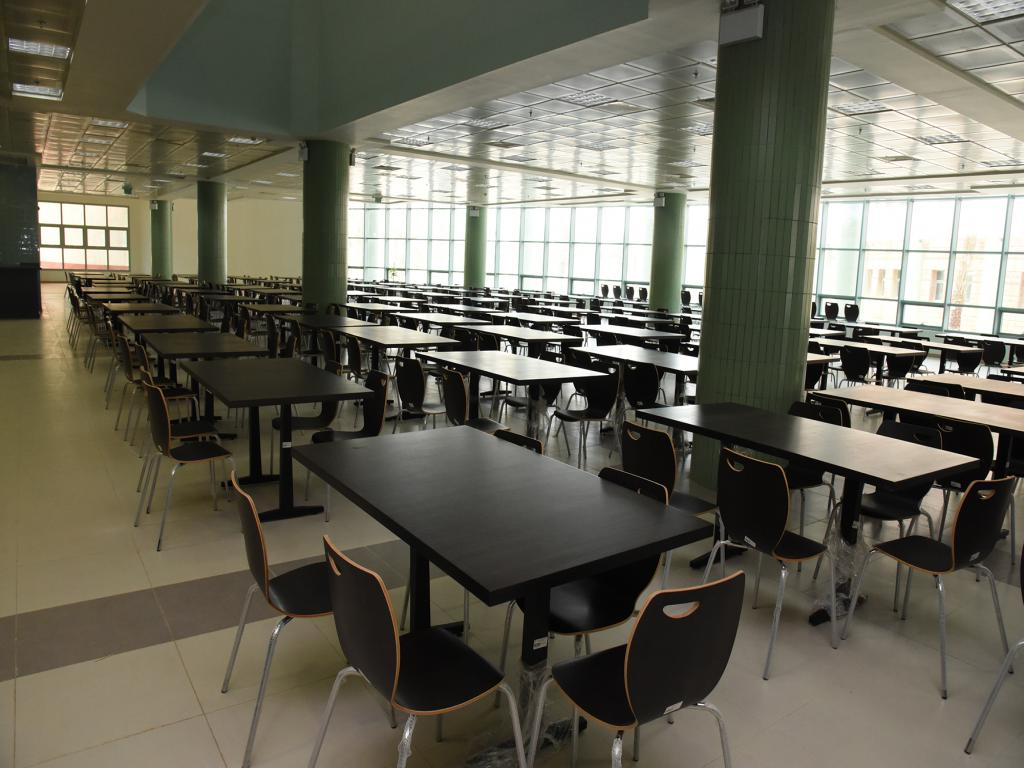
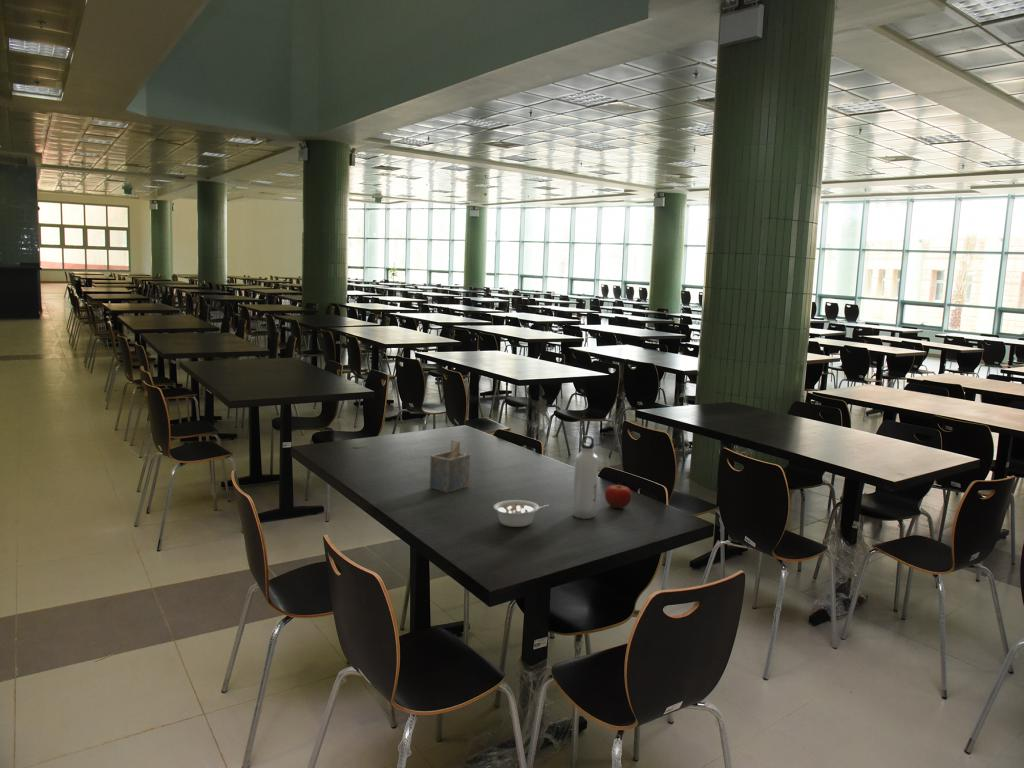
+ napkin holder (450, 465)
+ water bottle (585, 476)
+ fruit (618, 494)
+ legume (517, 512)
